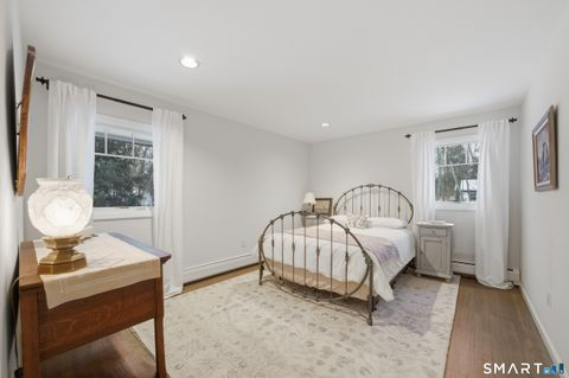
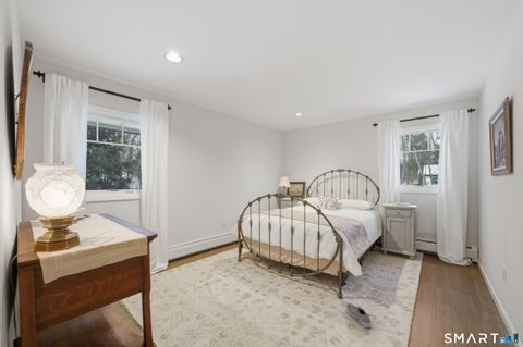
+ sneaker (358, 311)
